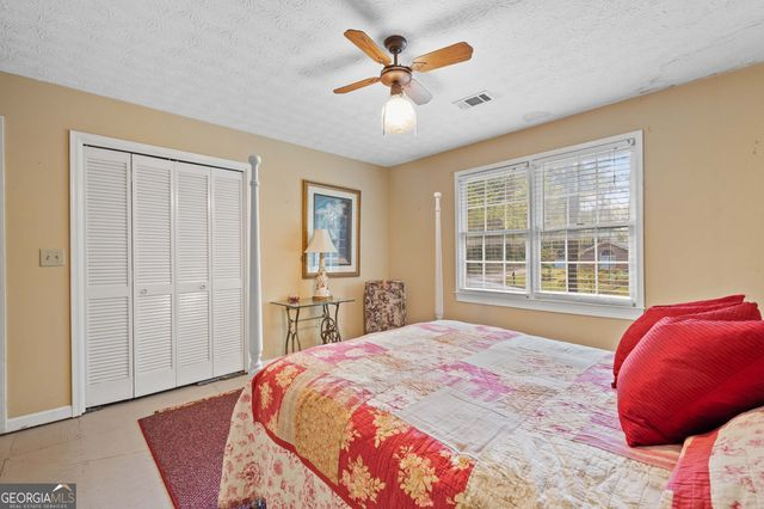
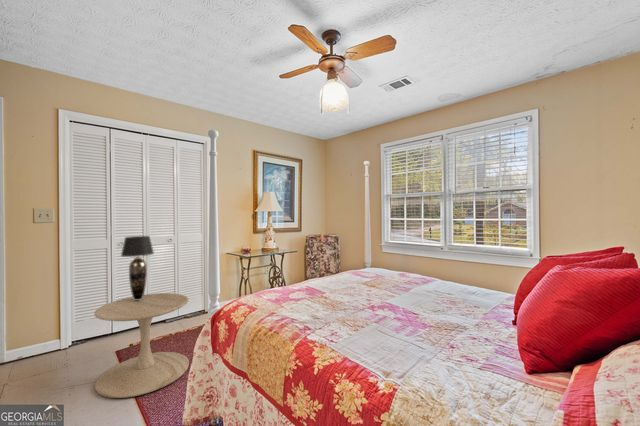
+ table lamp (137, 267)
+ side table (145, 338)
